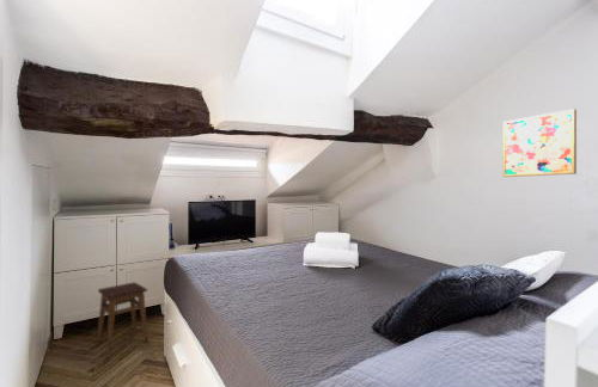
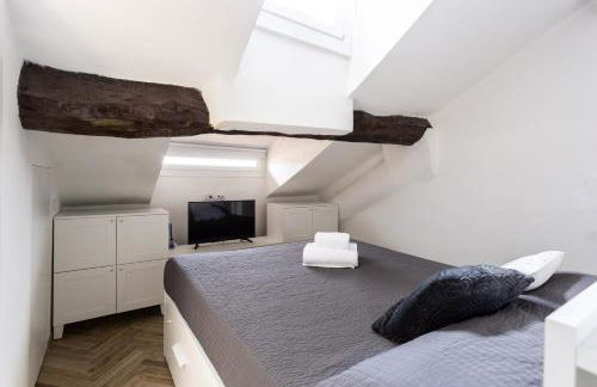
- wall art (536, 146)
- stool (122, 312)
